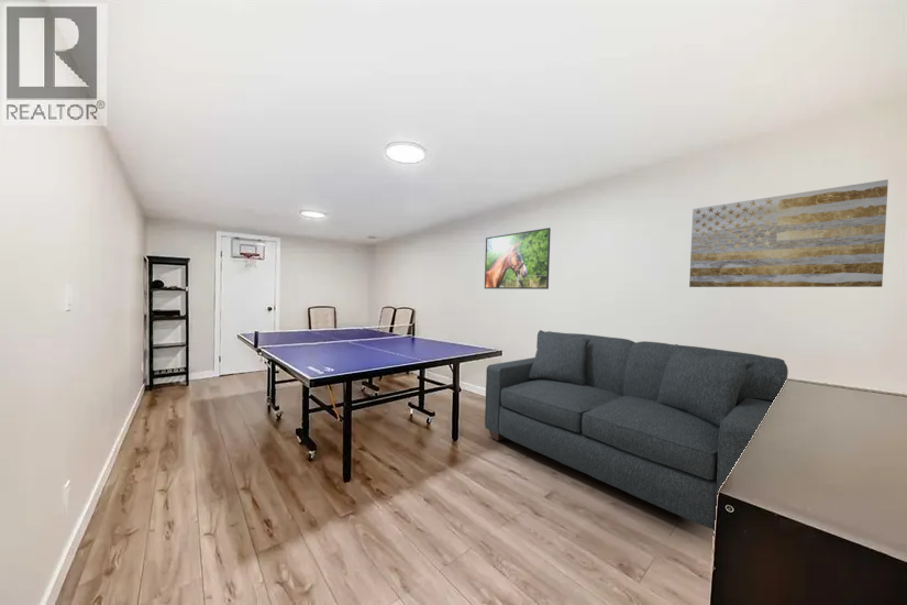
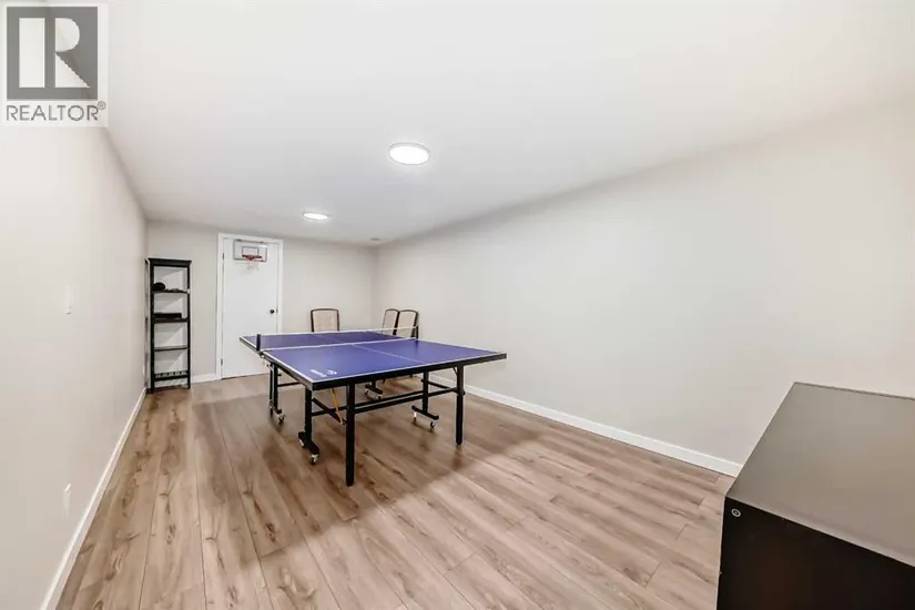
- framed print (513, 261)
- wall art (773, 242)
- sofa (611, 402)
